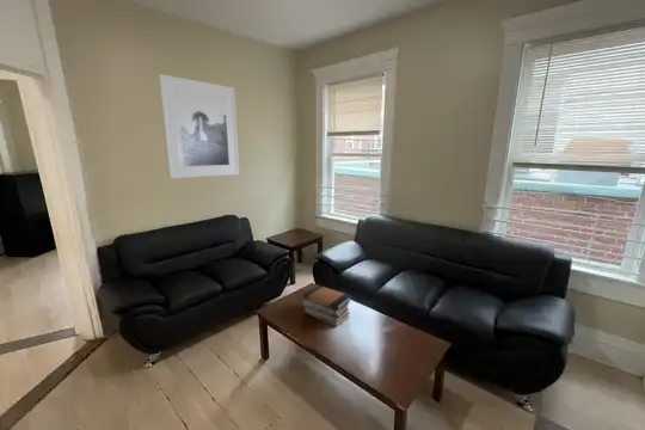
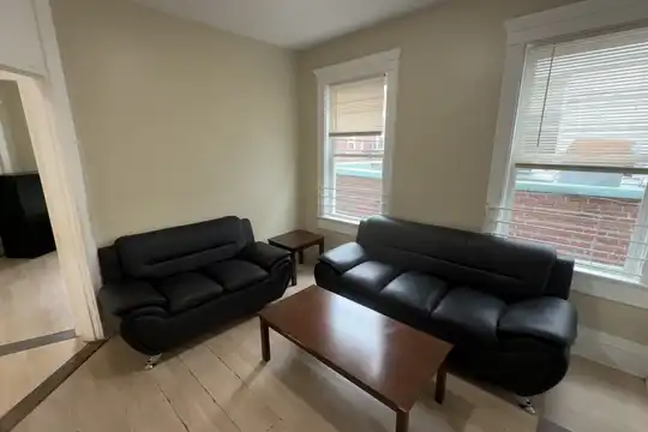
- book stack (326, 305)
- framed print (203, 130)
